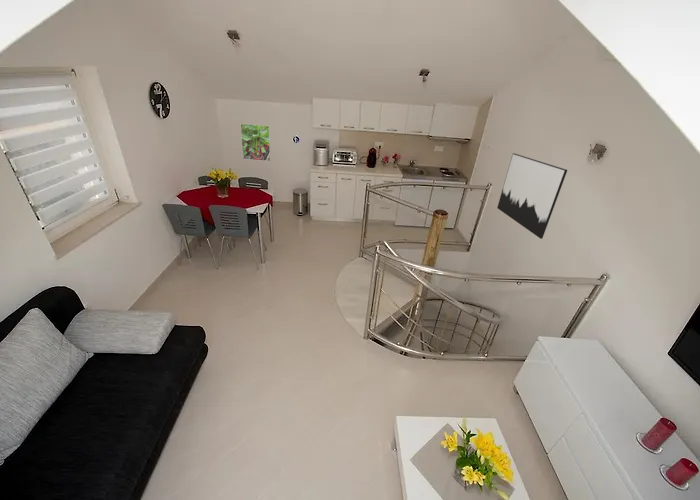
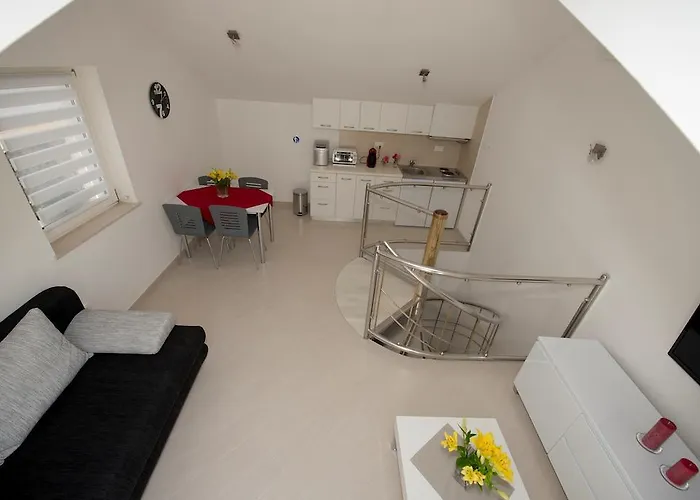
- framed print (255, 142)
- wall art (526, 192)
